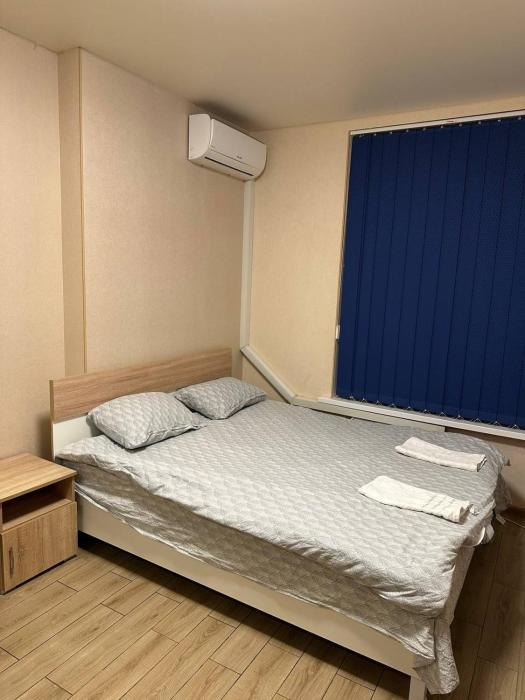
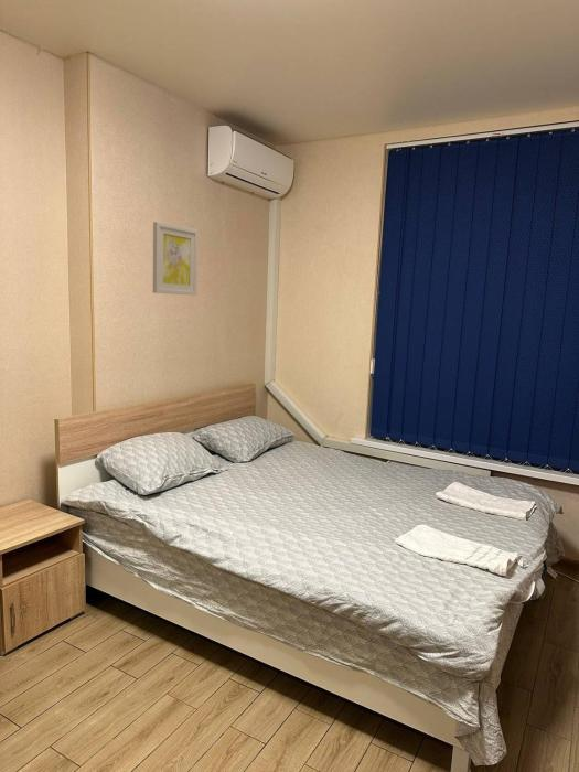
+ wall art (175, 260)
